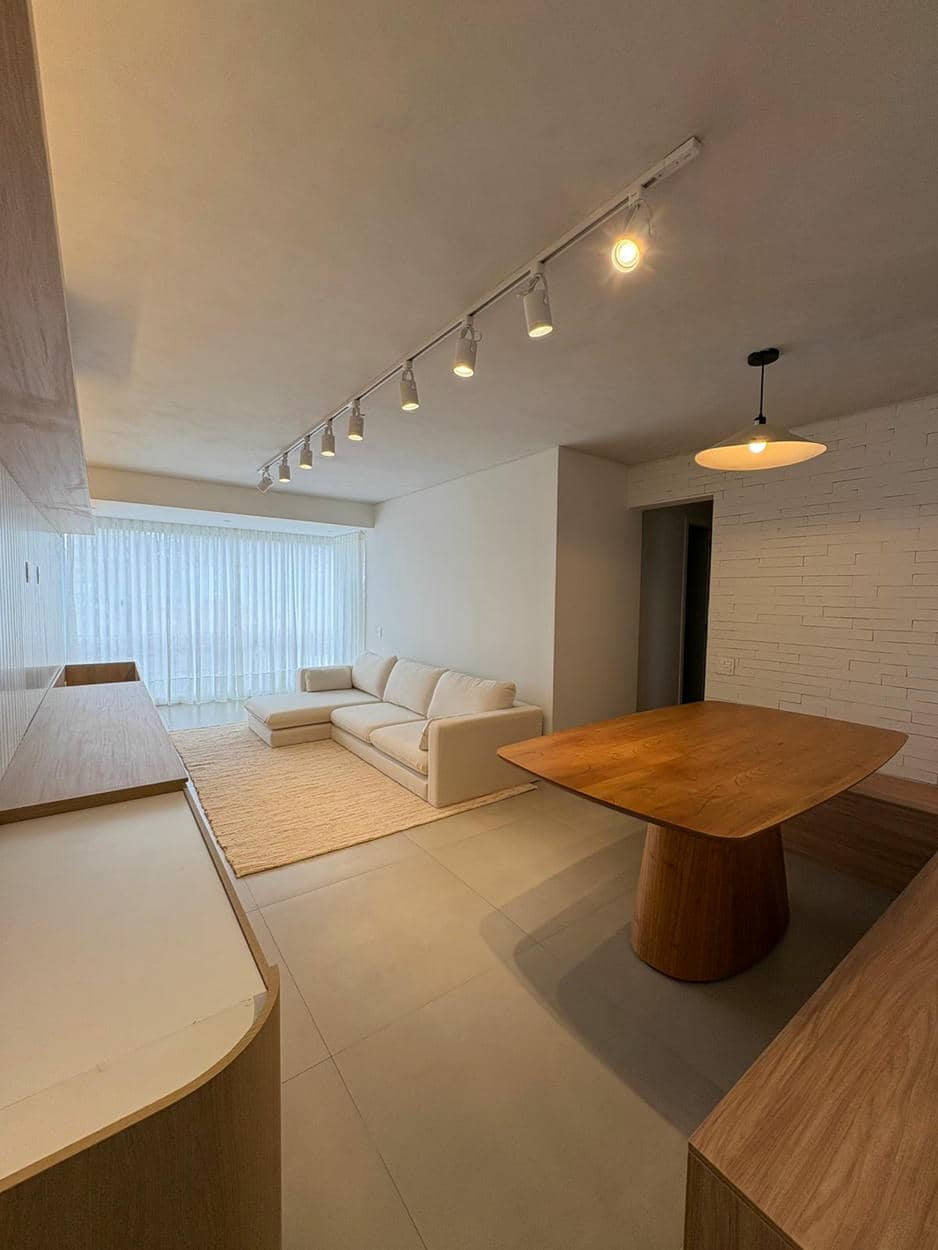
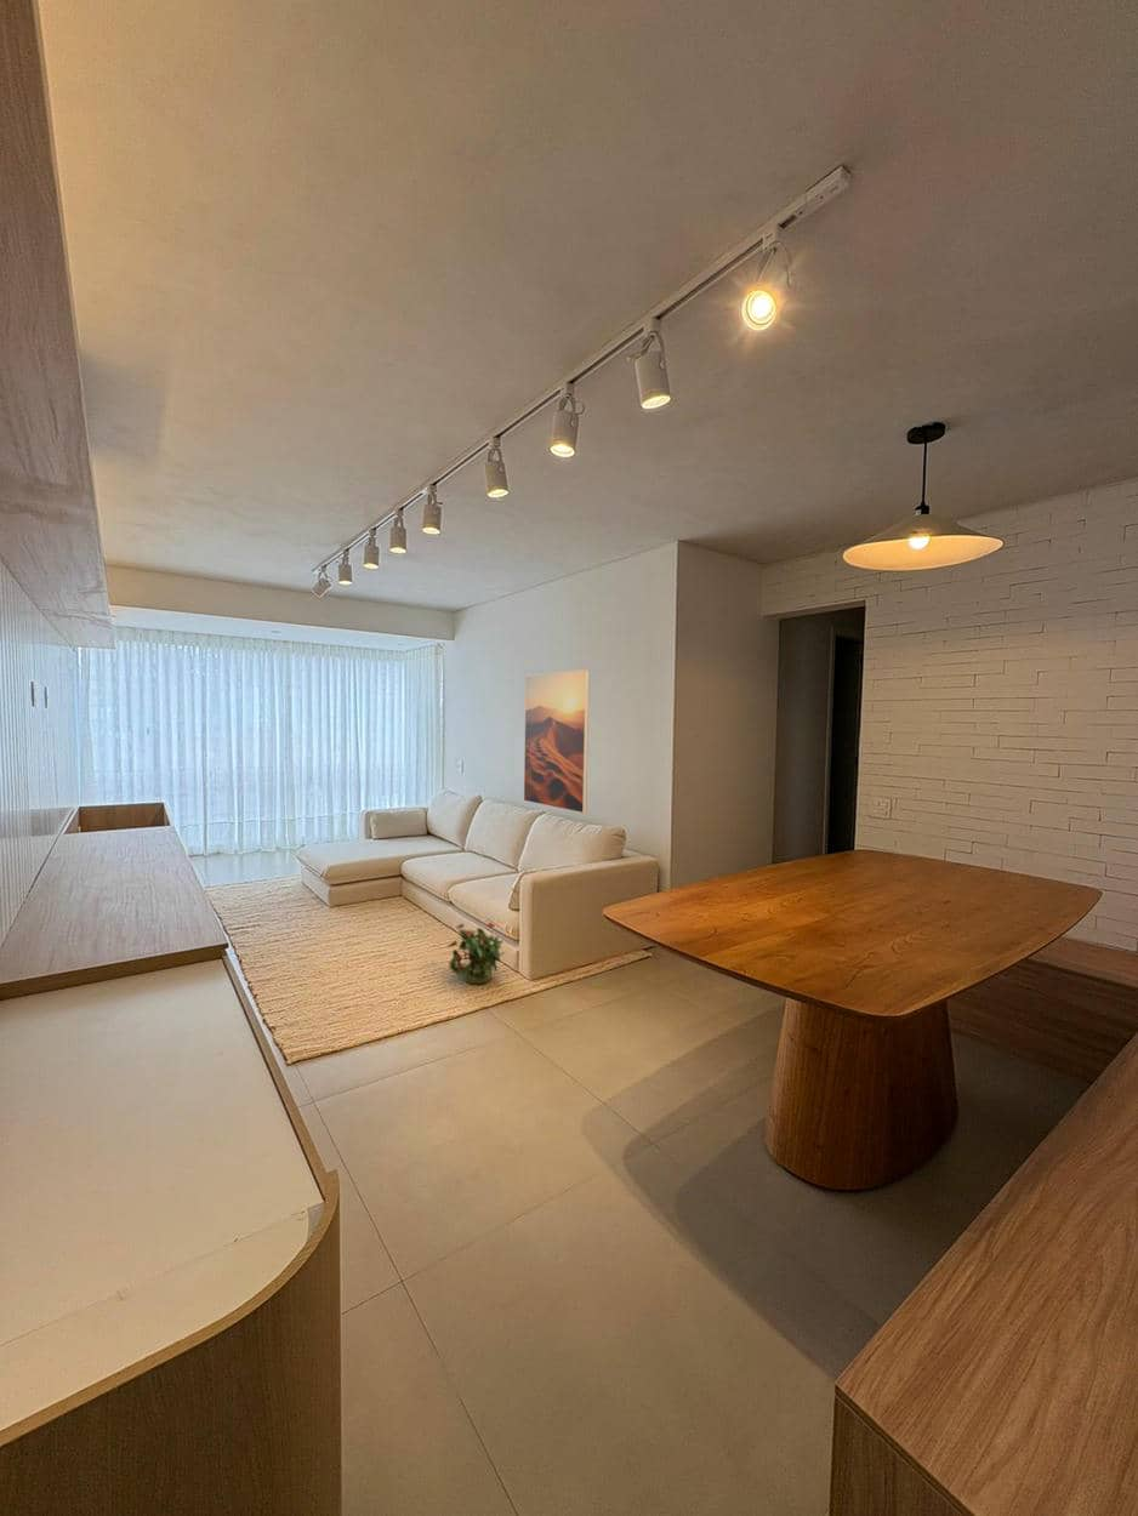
+ potted plant (478, 953)
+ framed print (553, 740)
